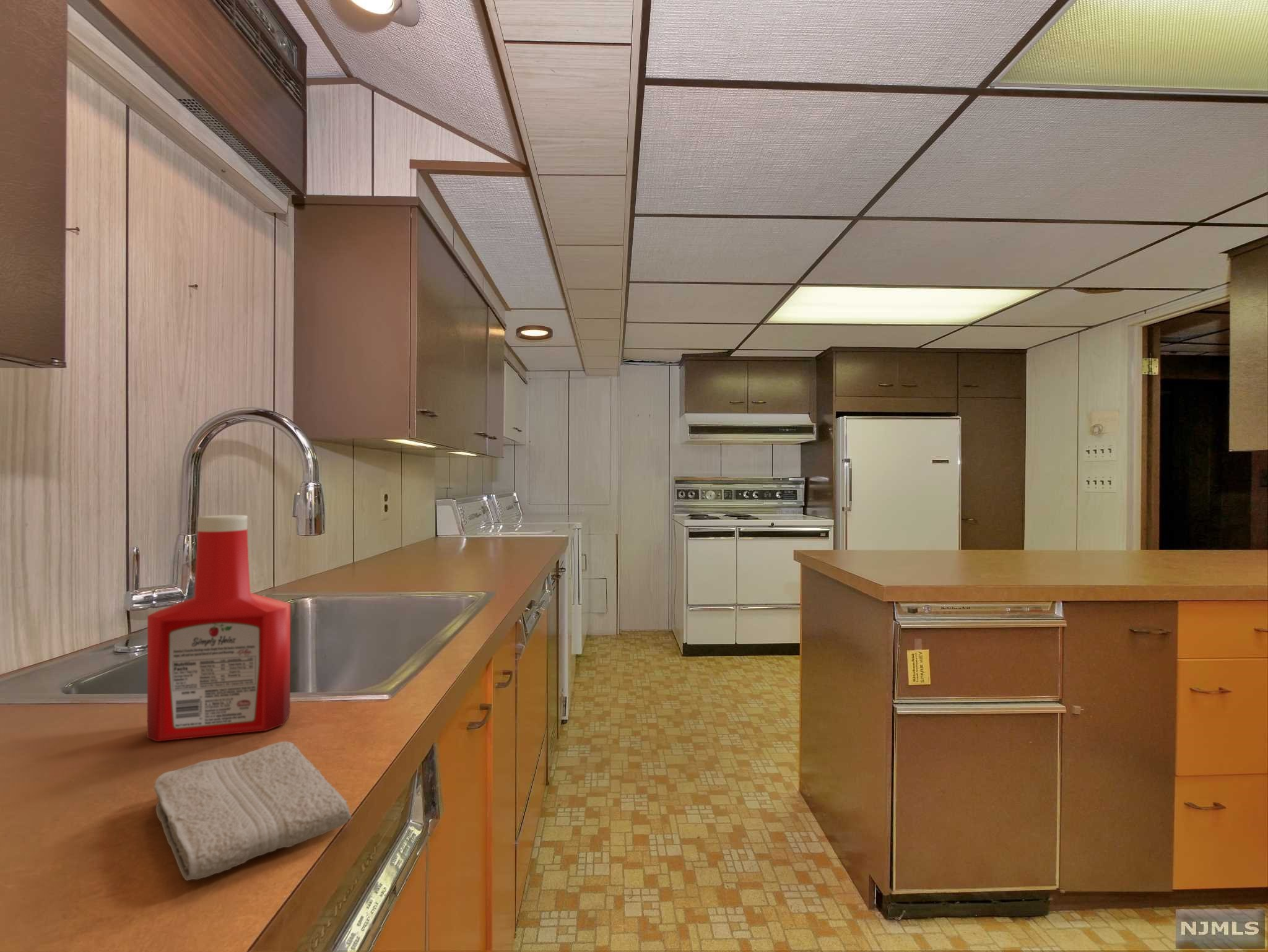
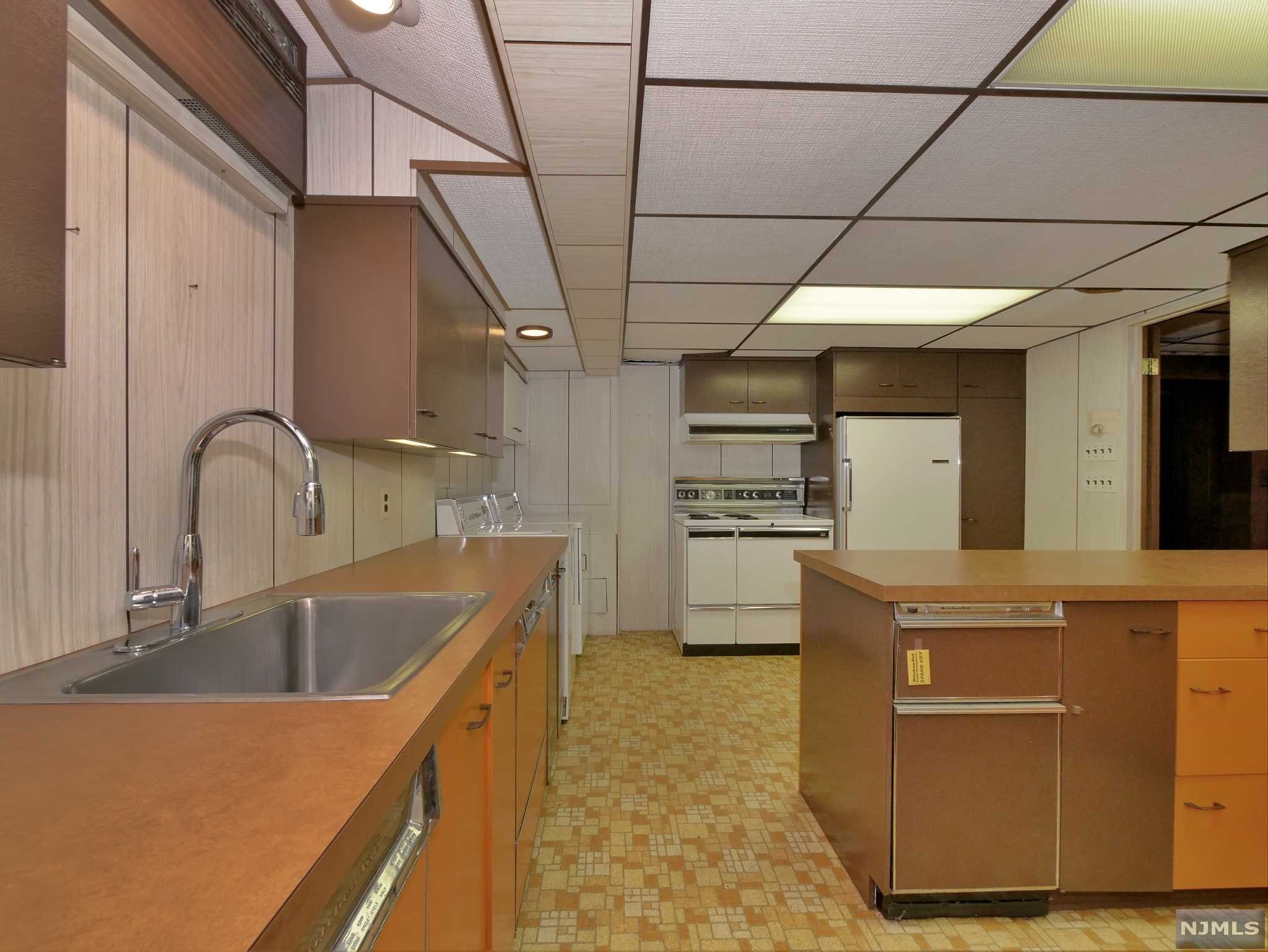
- washcloth (247, 797)
- soap bottle (222, 621)
